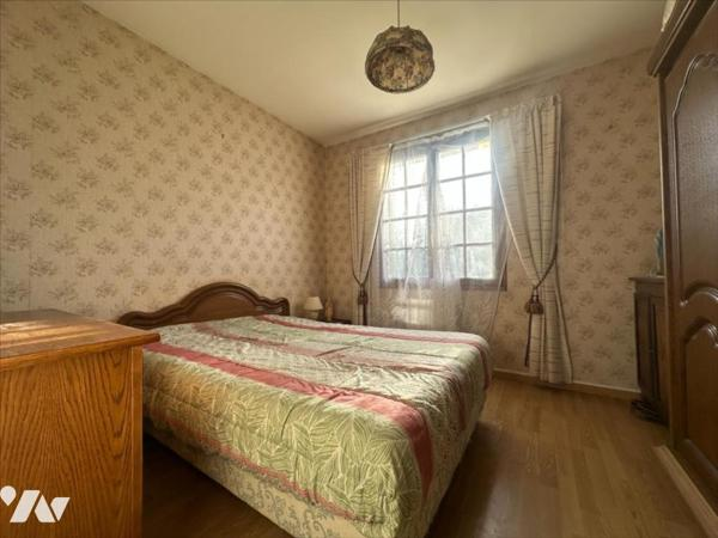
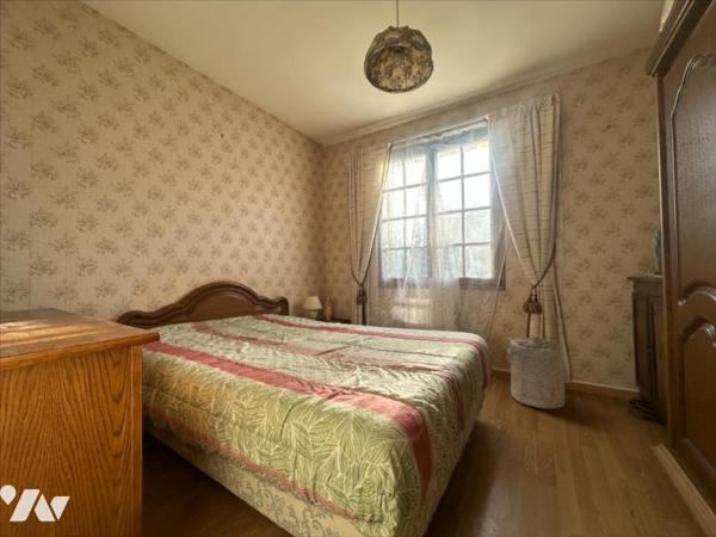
+ laundry hamper (532, 366)
